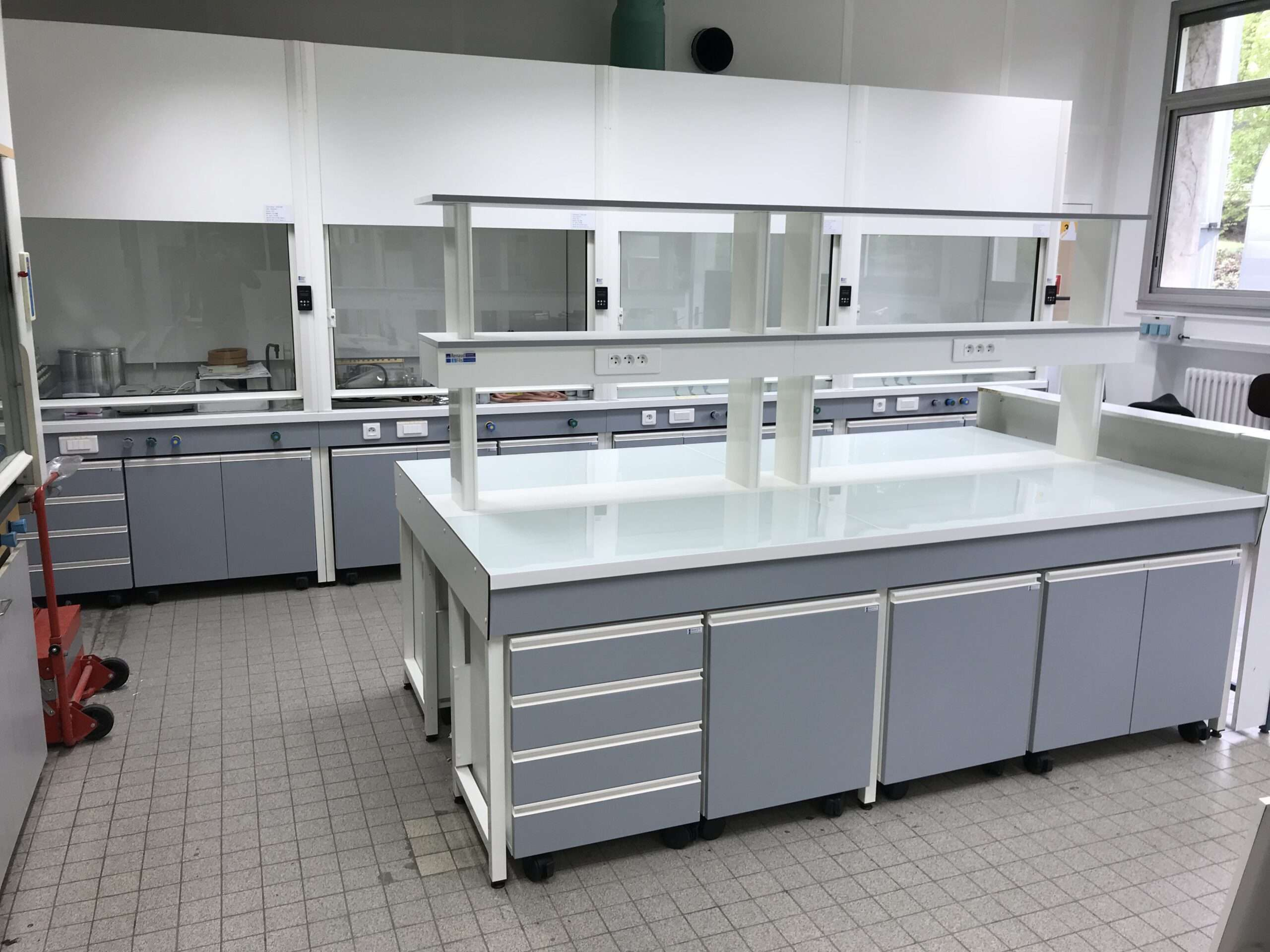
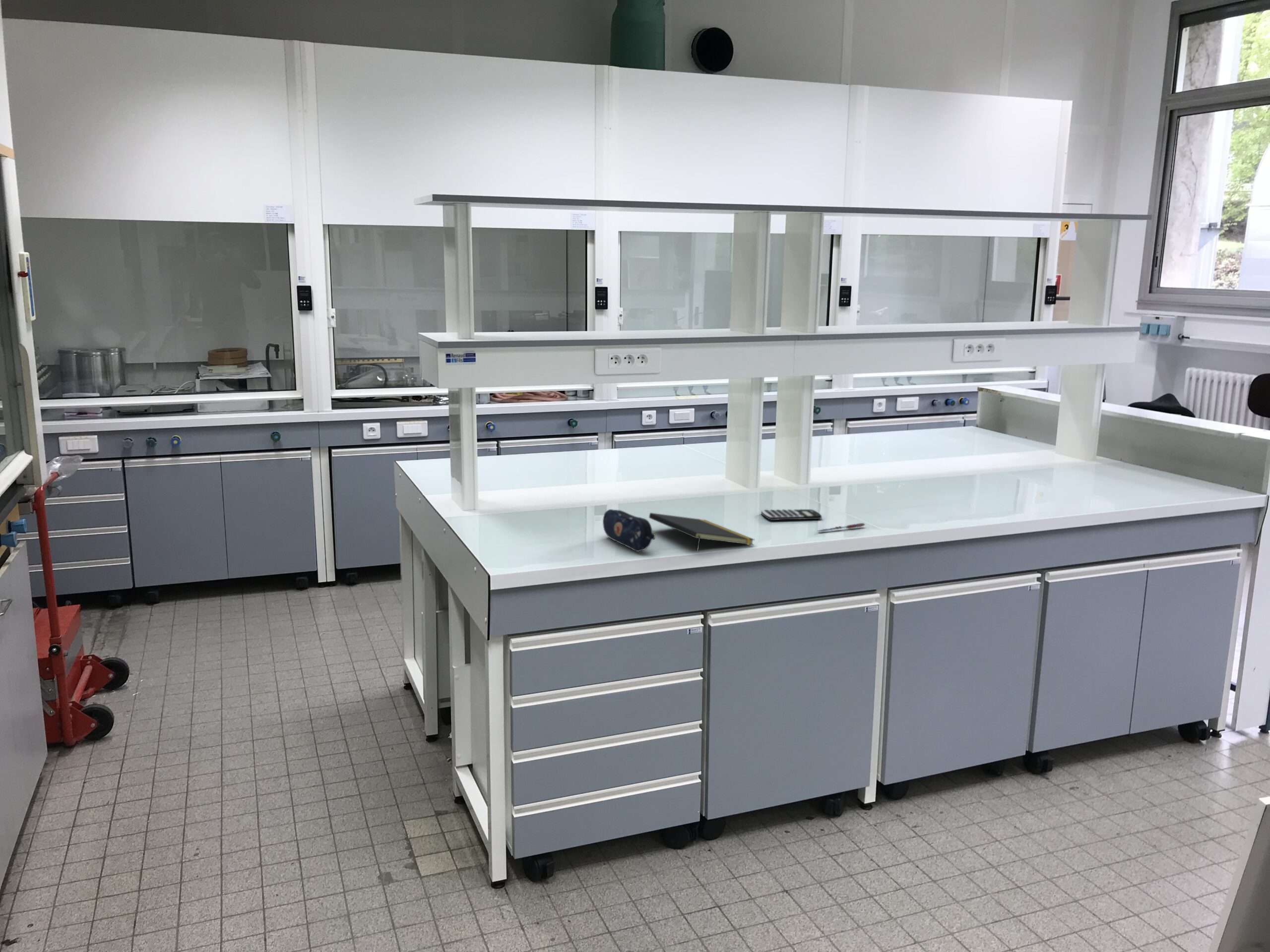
+ calculator (791, 514)
+ pen (841, 527)
+ pencil case (626, 529)
+ notepad (700, 528)
